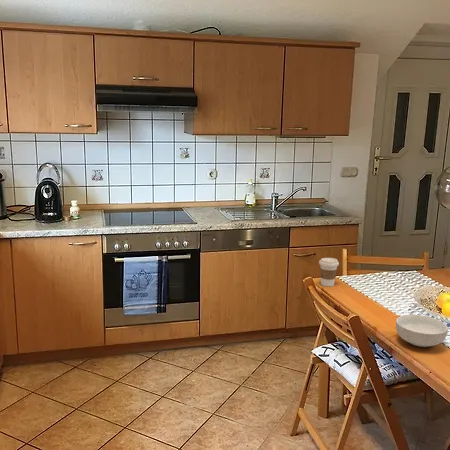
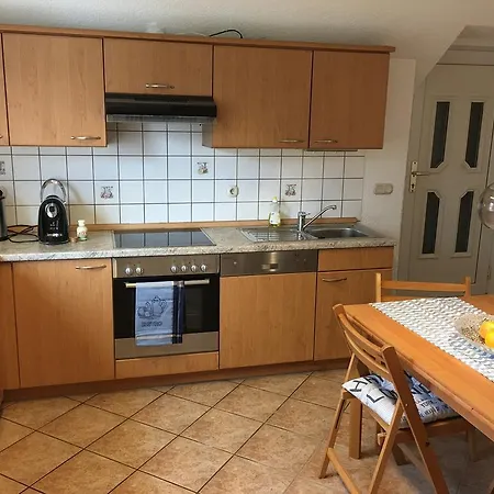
- cereal bowl (420, 332)
- coffee cup (328, 272)
